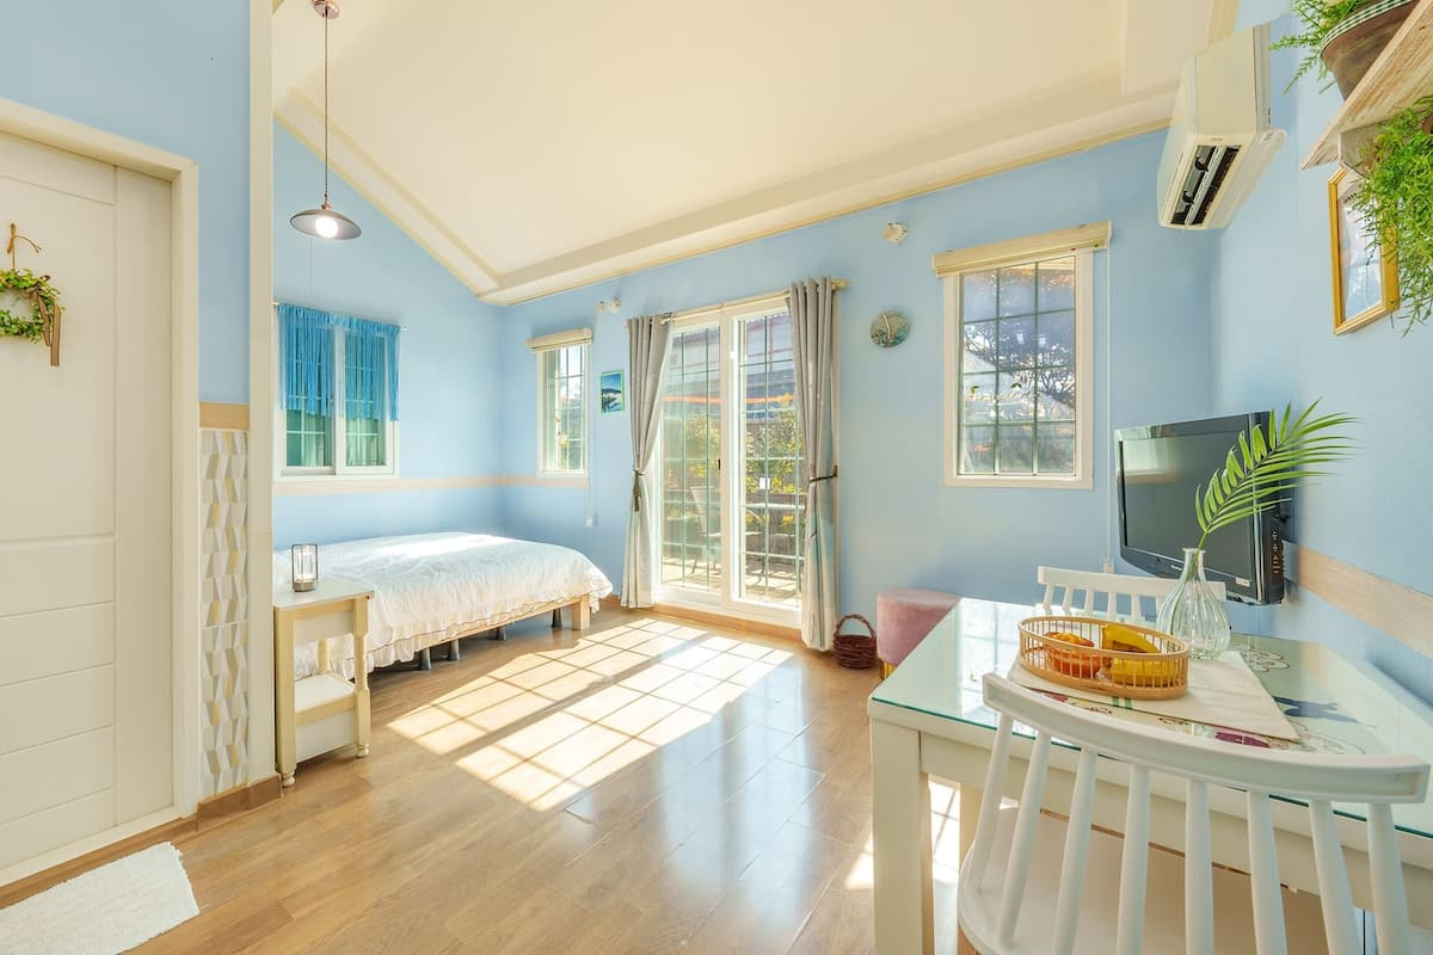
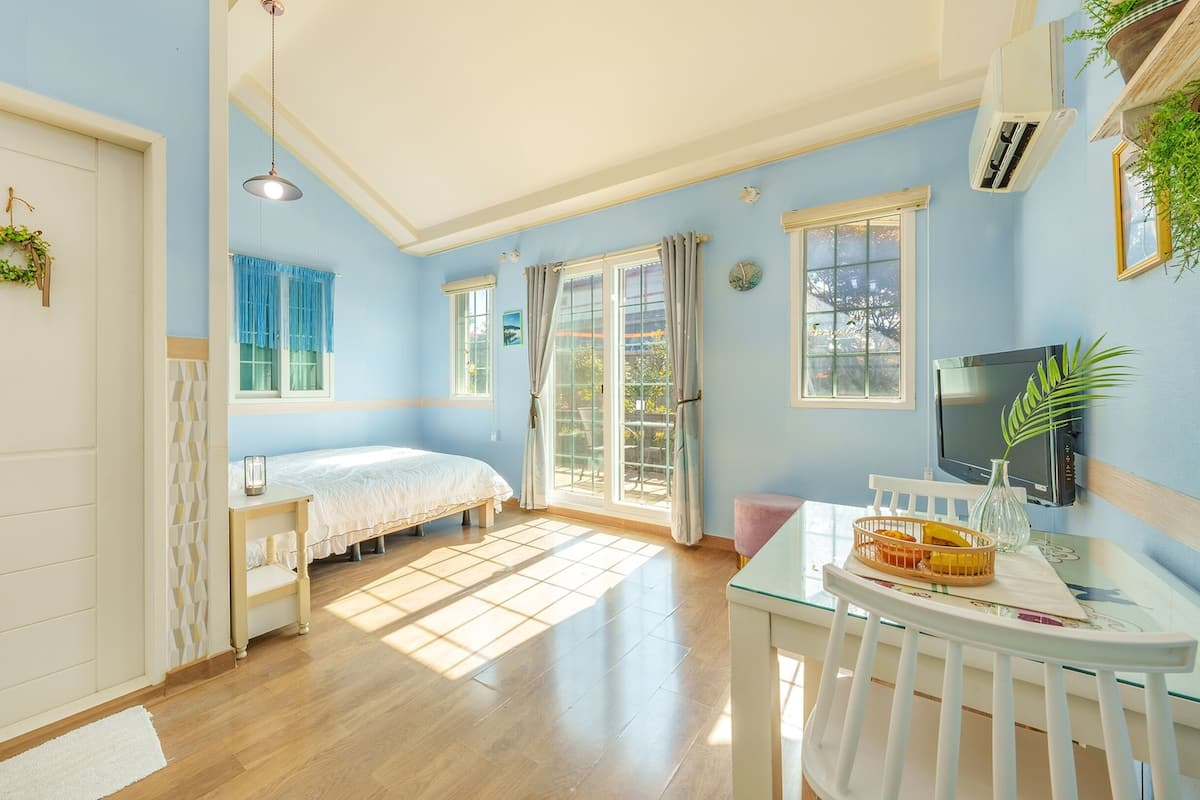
- basket (854, 637)
